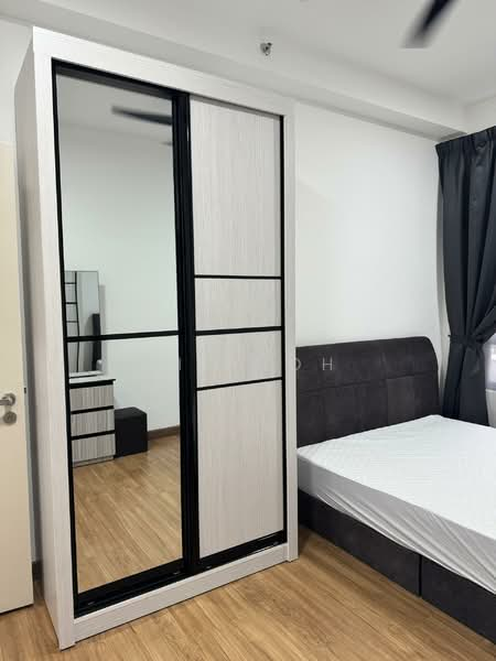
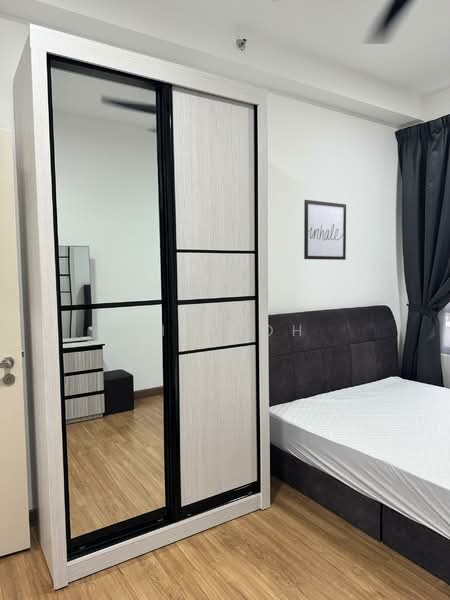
+ wall art (325, 230)
